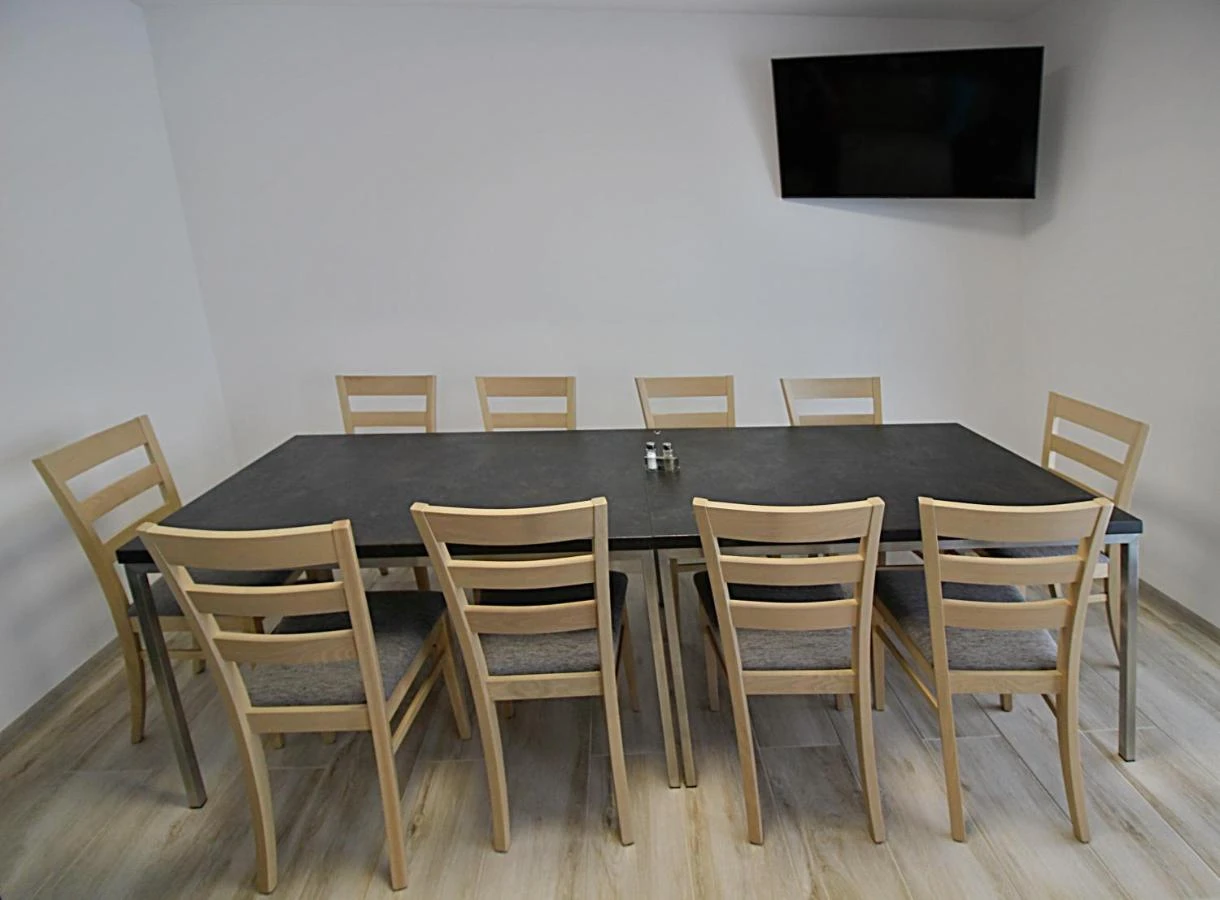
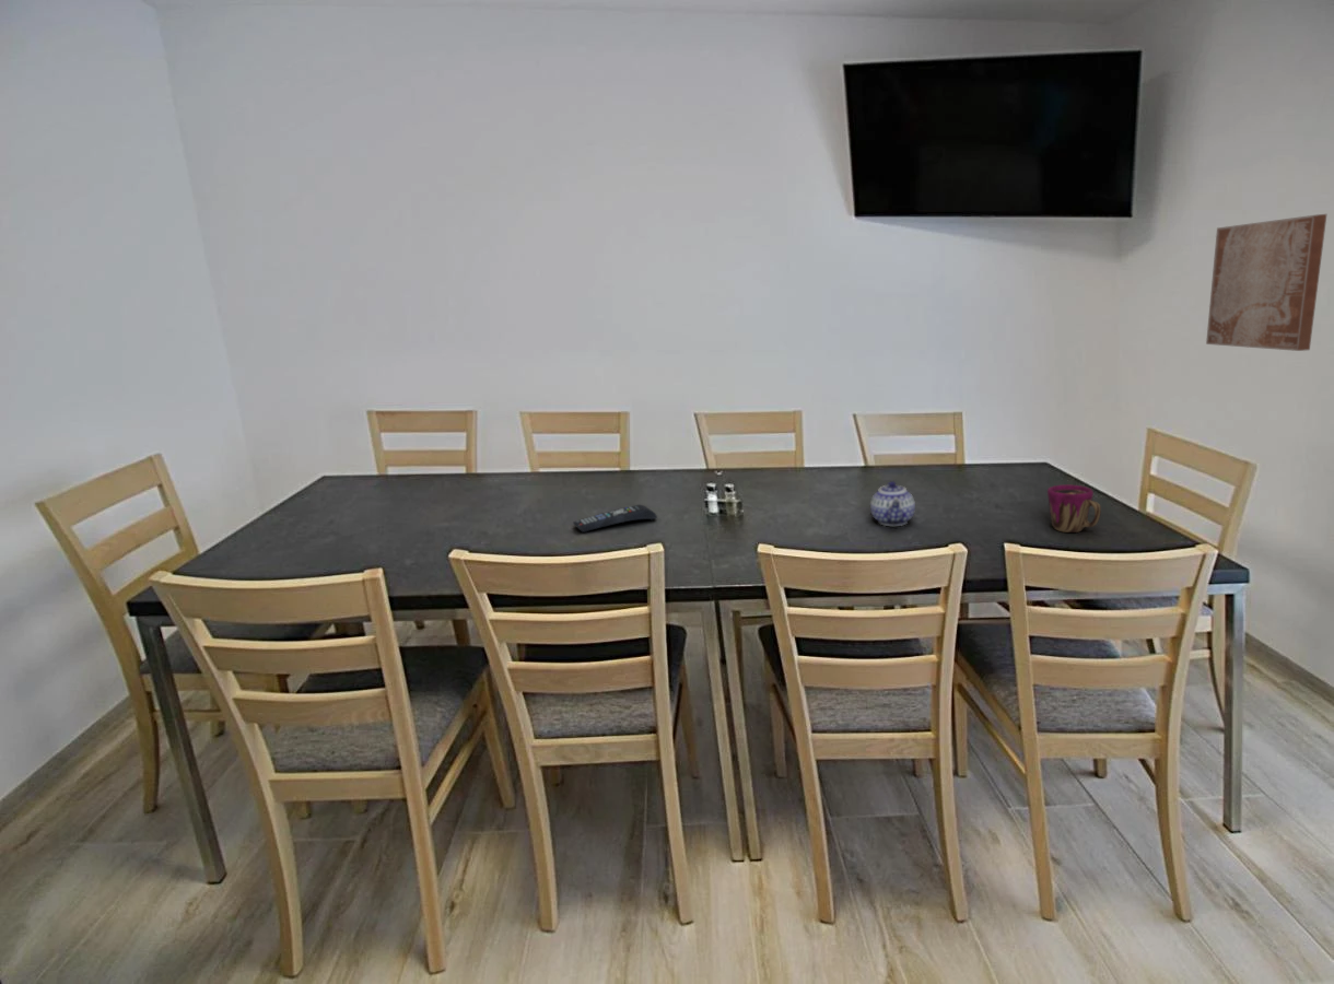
+ teapot (892, 502)
+ cup (1074, 509)
+ wall art (1260, 285)
+ remote control (615, 517)
